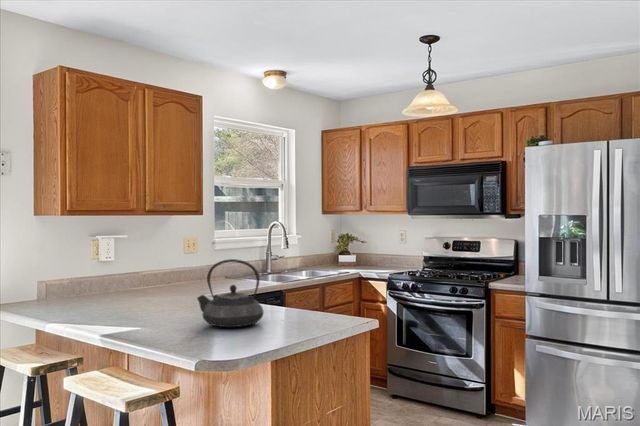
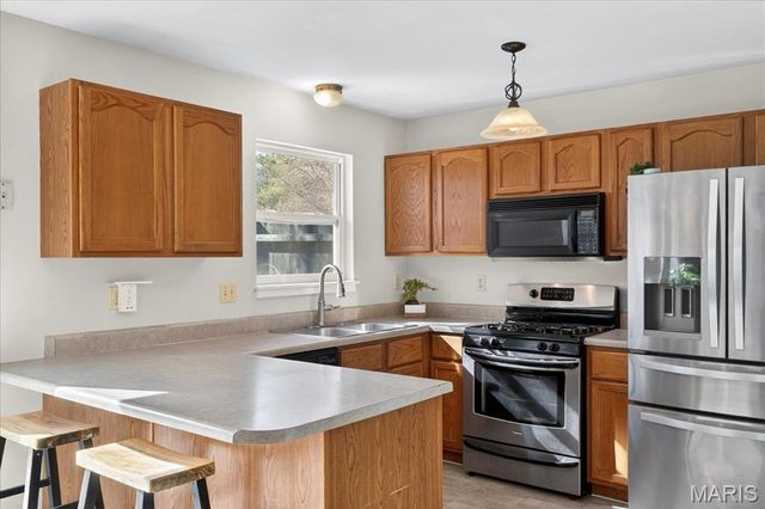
- teapot (229, 293)
